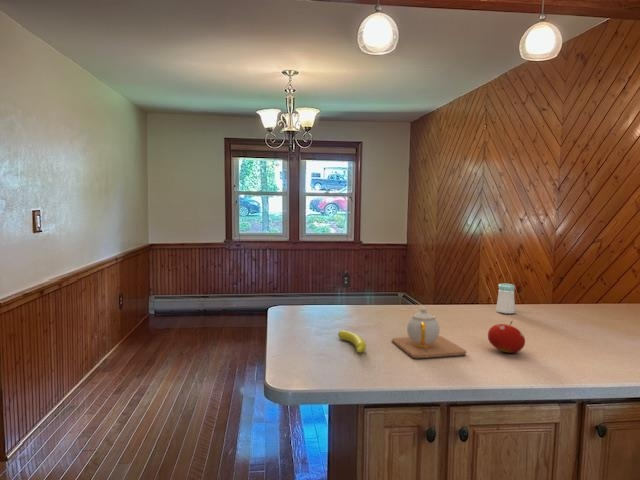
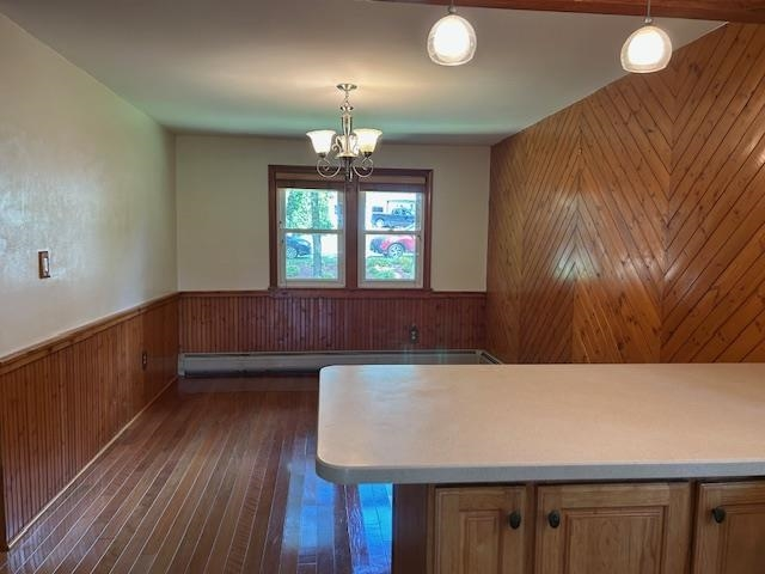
- teapot (428, 327)
- fruit (506, 336)
- salt shaker (506, 298)
- banana (353, 341)
